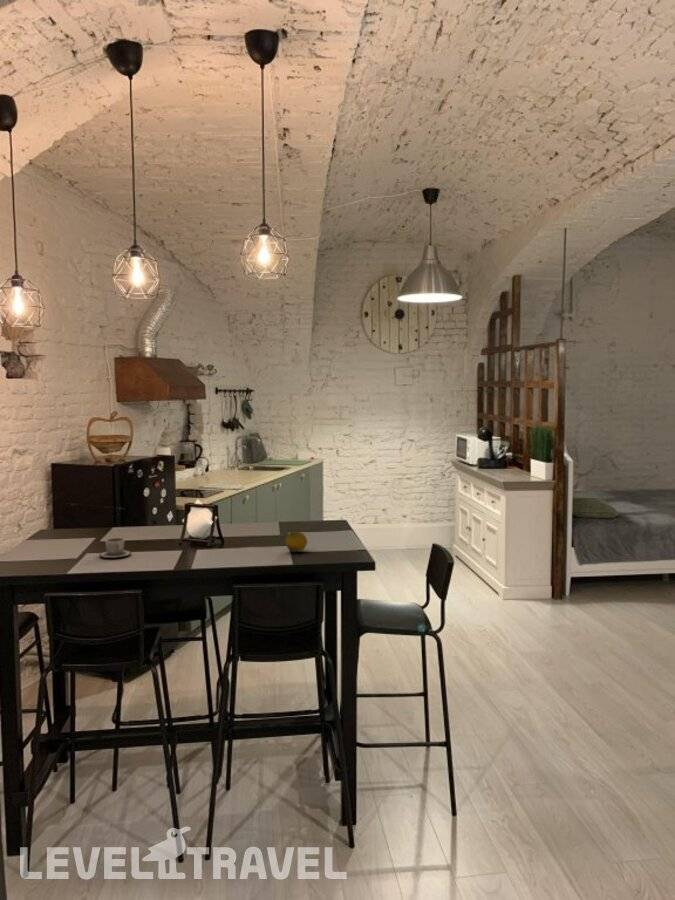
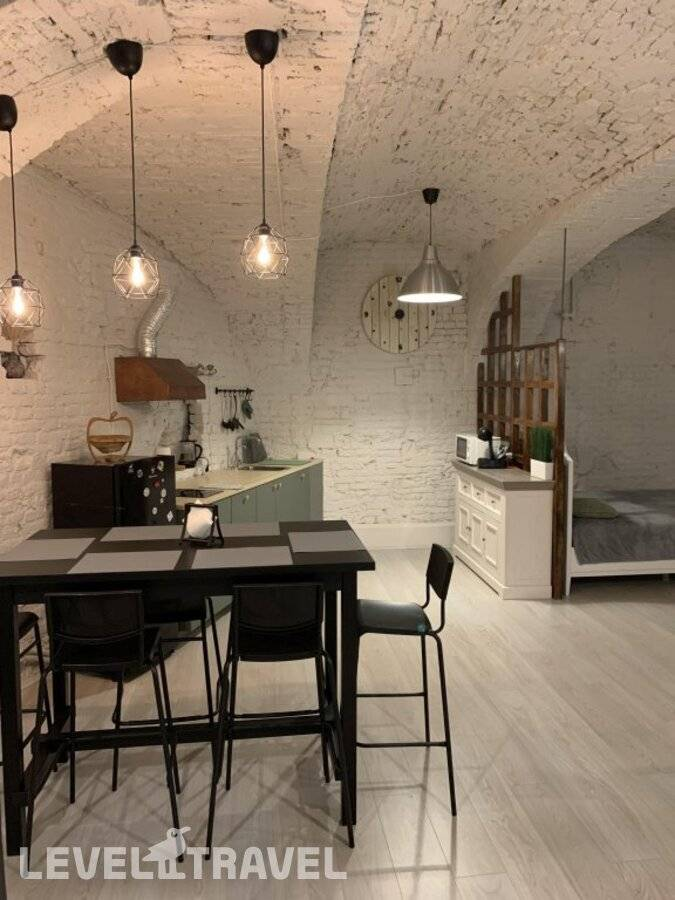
- cup (115, 547)
- fruit (296, 541)
